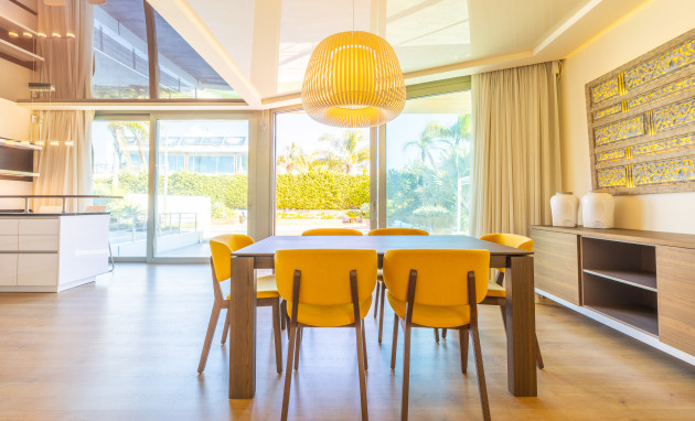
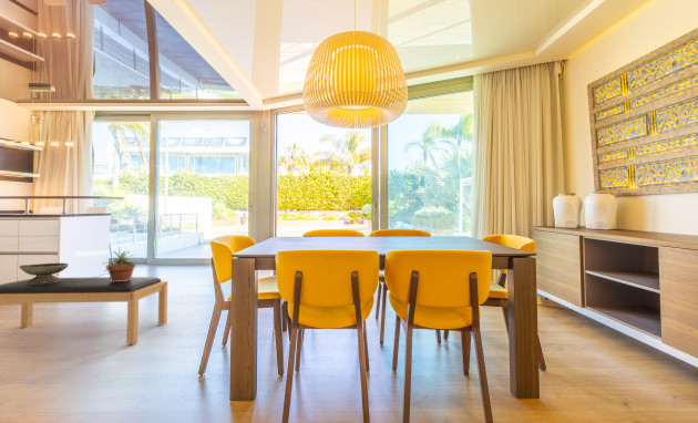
+ potted plant (120, 265)
+ decorative bowl (44, 272)
+ bench (76, 301)
